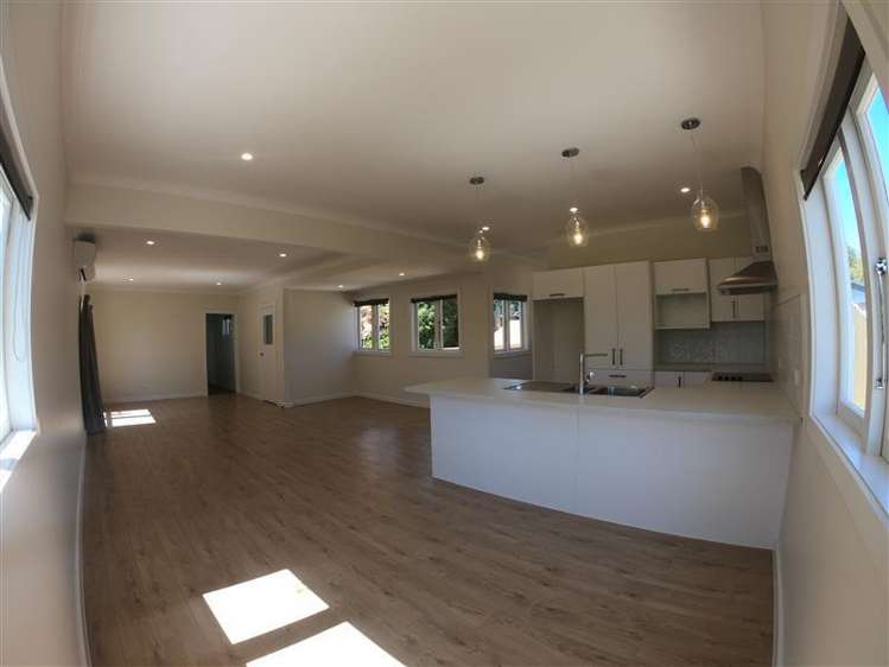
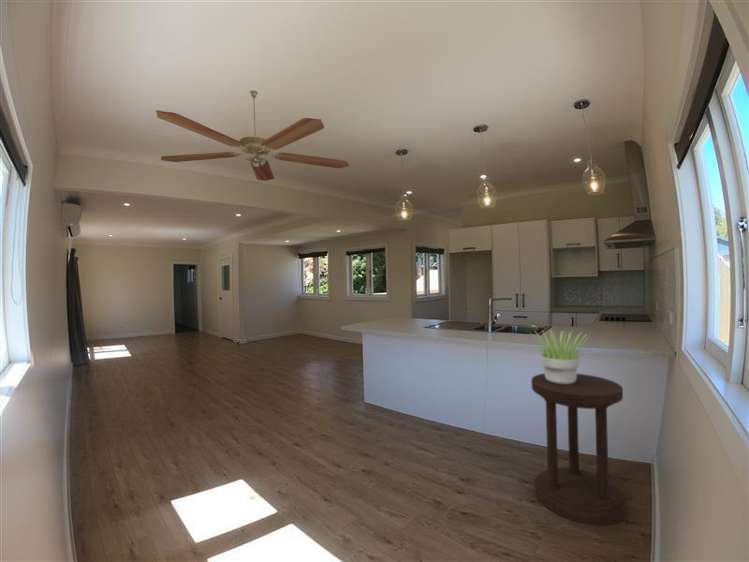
+ potted plant (559, 356)
+ ceiling fan (255, 131)
+ side table (576, 440)
